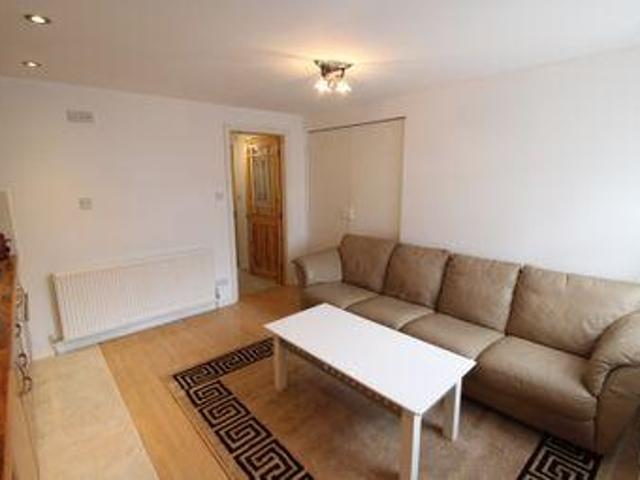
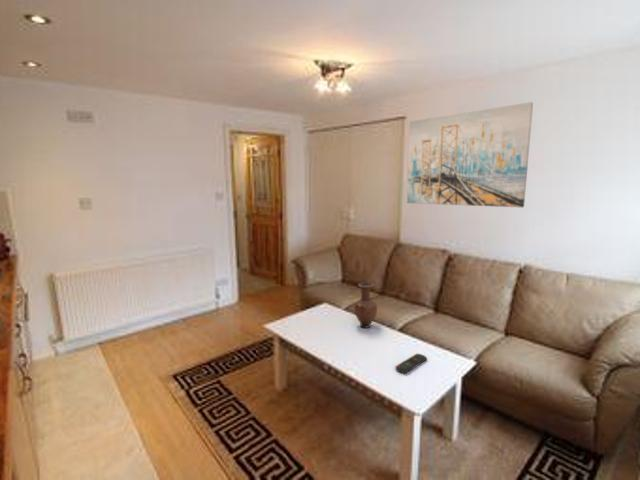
+ wall art (460, 160)
+ vase (365, 305)
+ remote control (411, 362)
